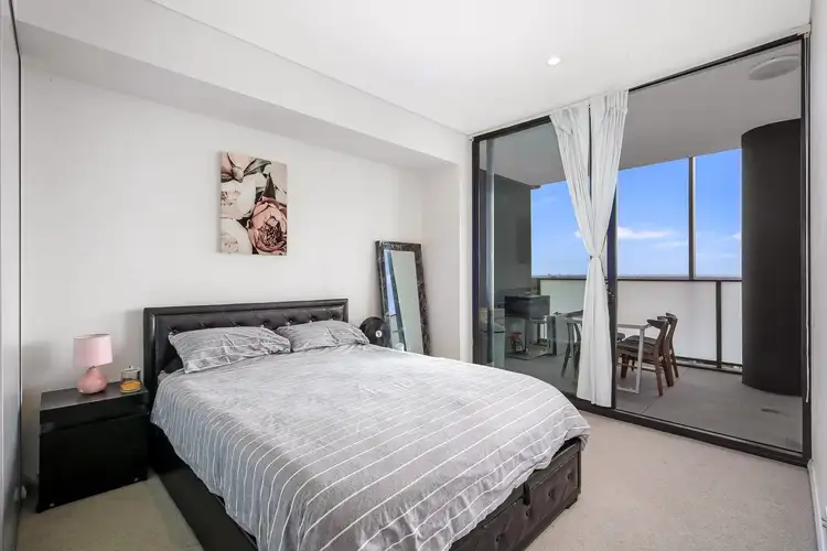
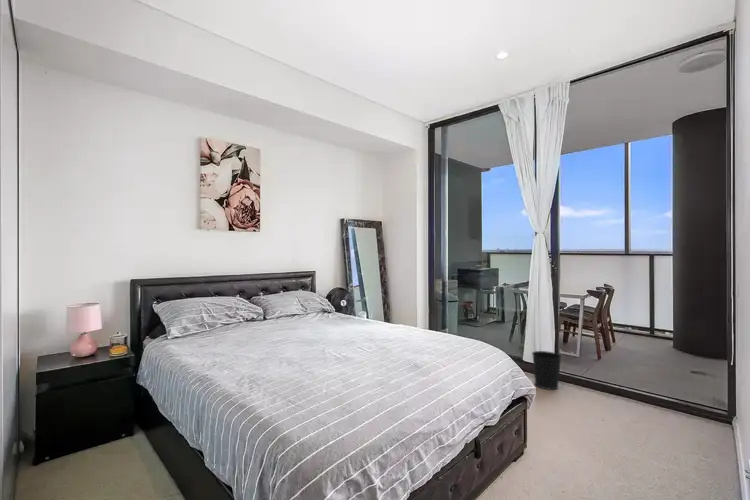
+ wastebasket (546, 370)
